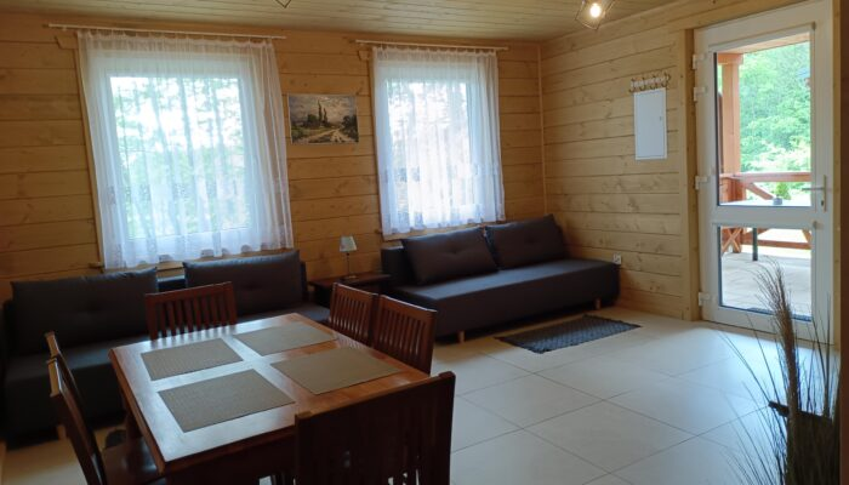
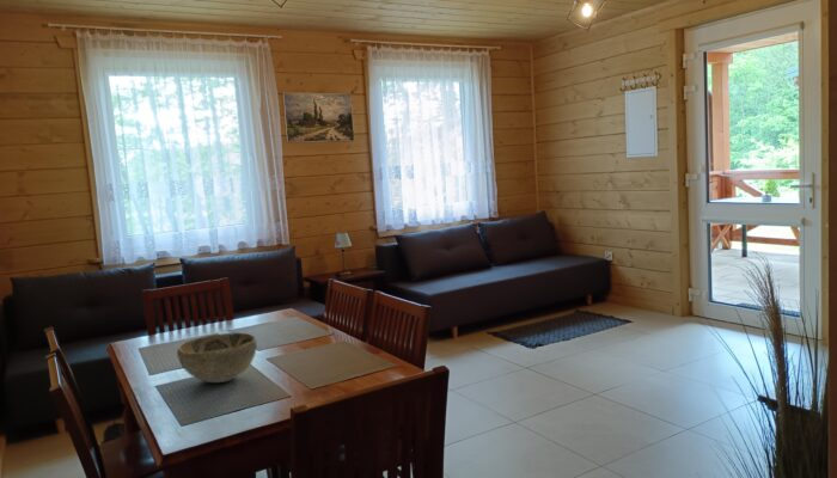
+ decorative bowl (218, 360)
